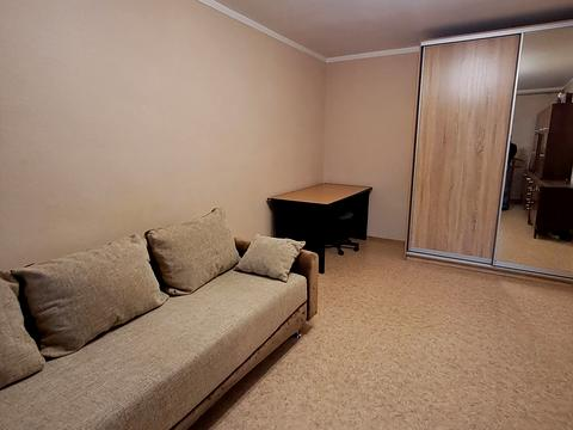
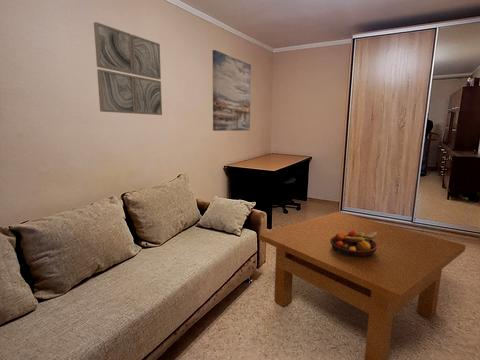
+ wall art (131, 75)
+ table (355, 274)
+ fruit bowl (353, 240)
+ wall art (233, 95)
